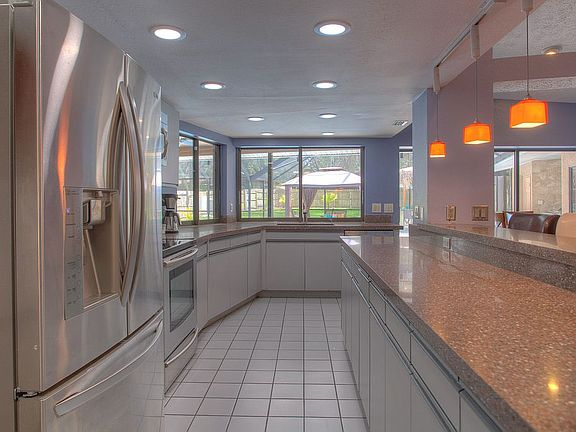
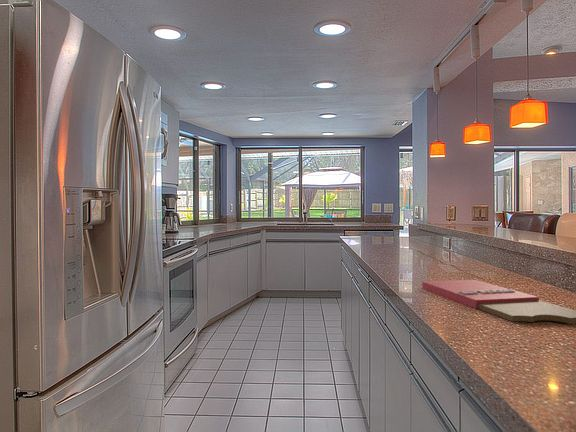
+ cutting board (499, 298)
